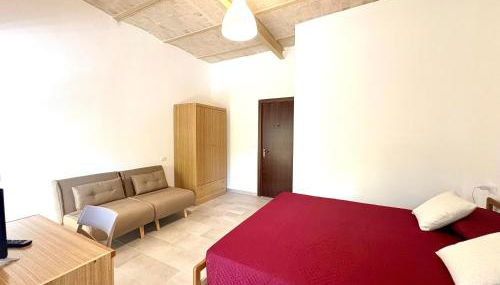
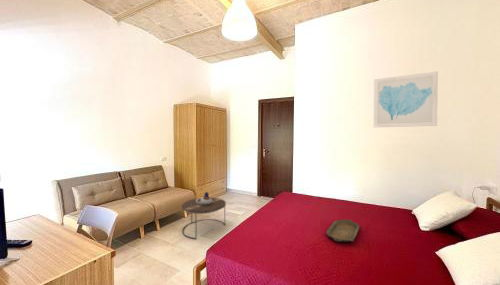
+ wall art (403, 101)
+ side table (204, 211)
+ serving tray (343, 230)
